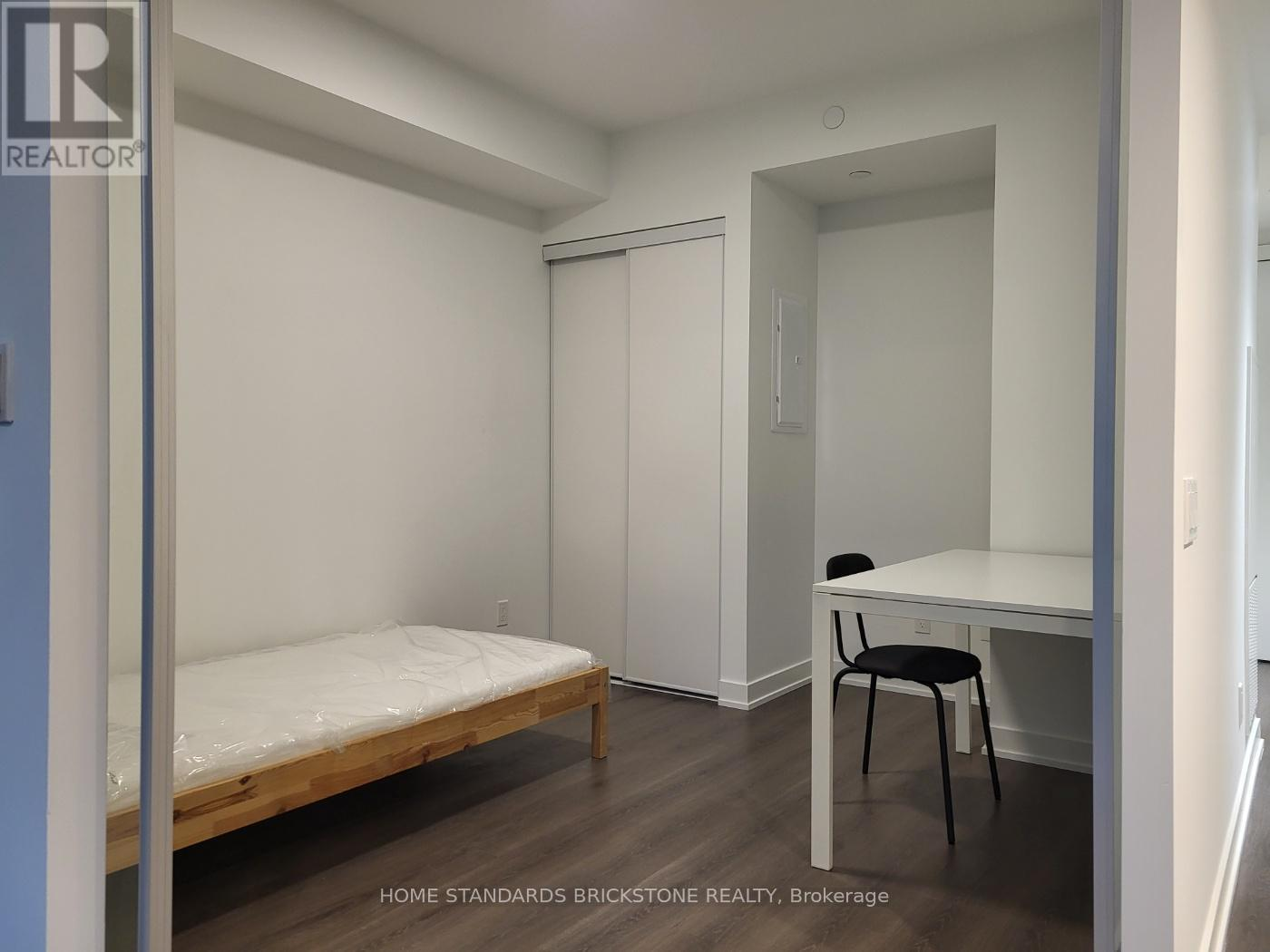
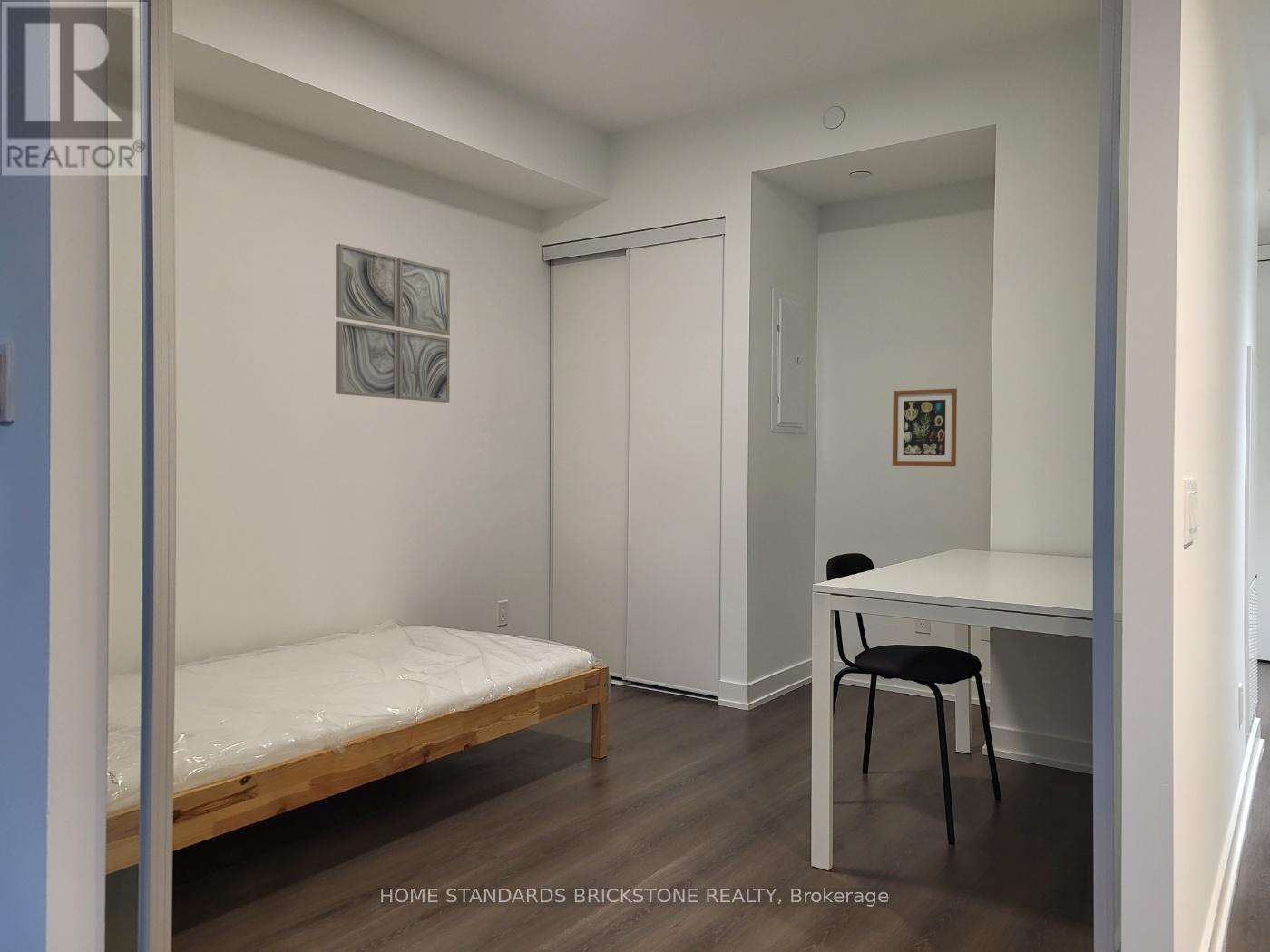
+ wall art (923, 427)
+ wall art (396, 326)
